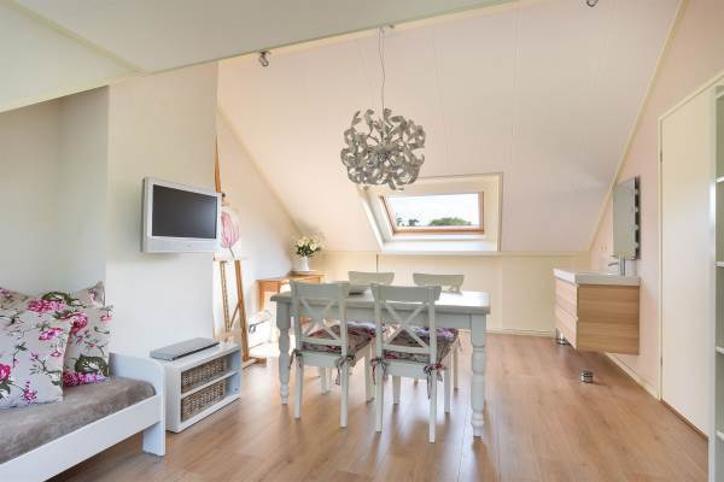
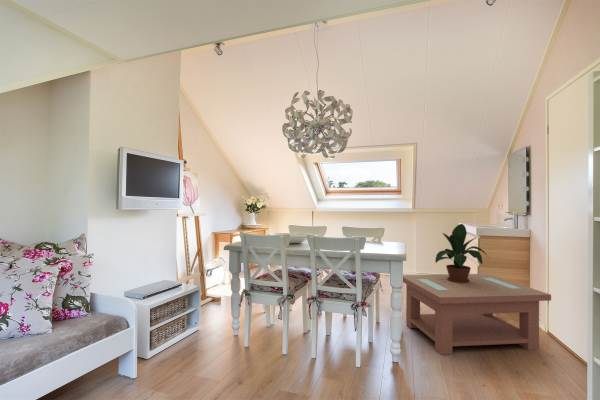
+ potted plant (460, 252)
+ coffee table (466, 309)
